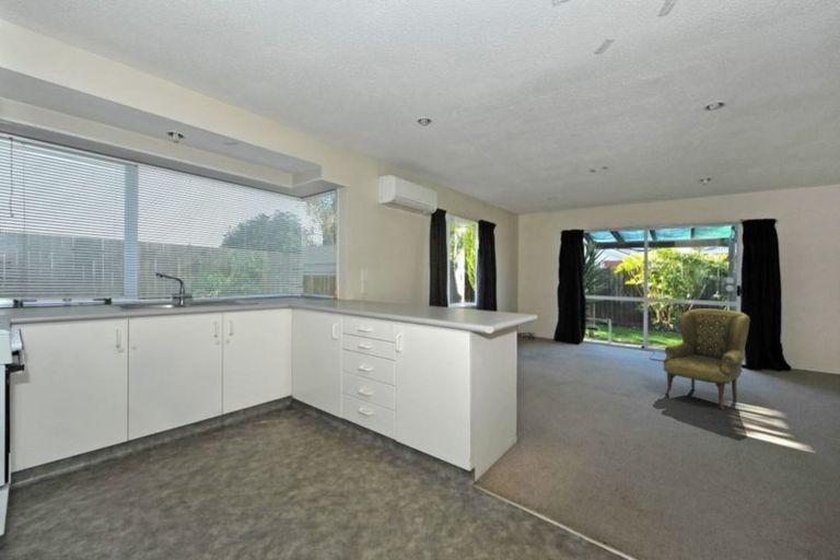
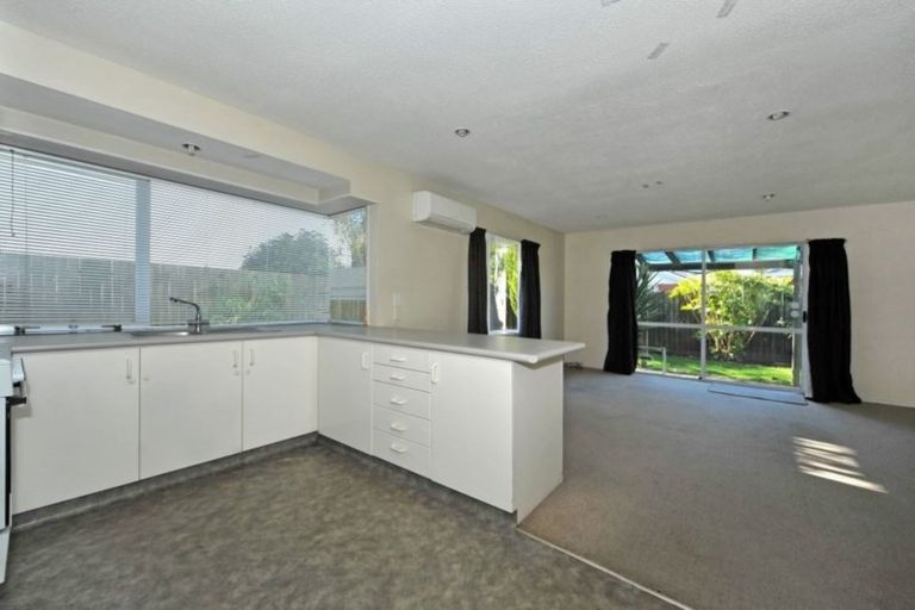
- armchair (703, 353)
